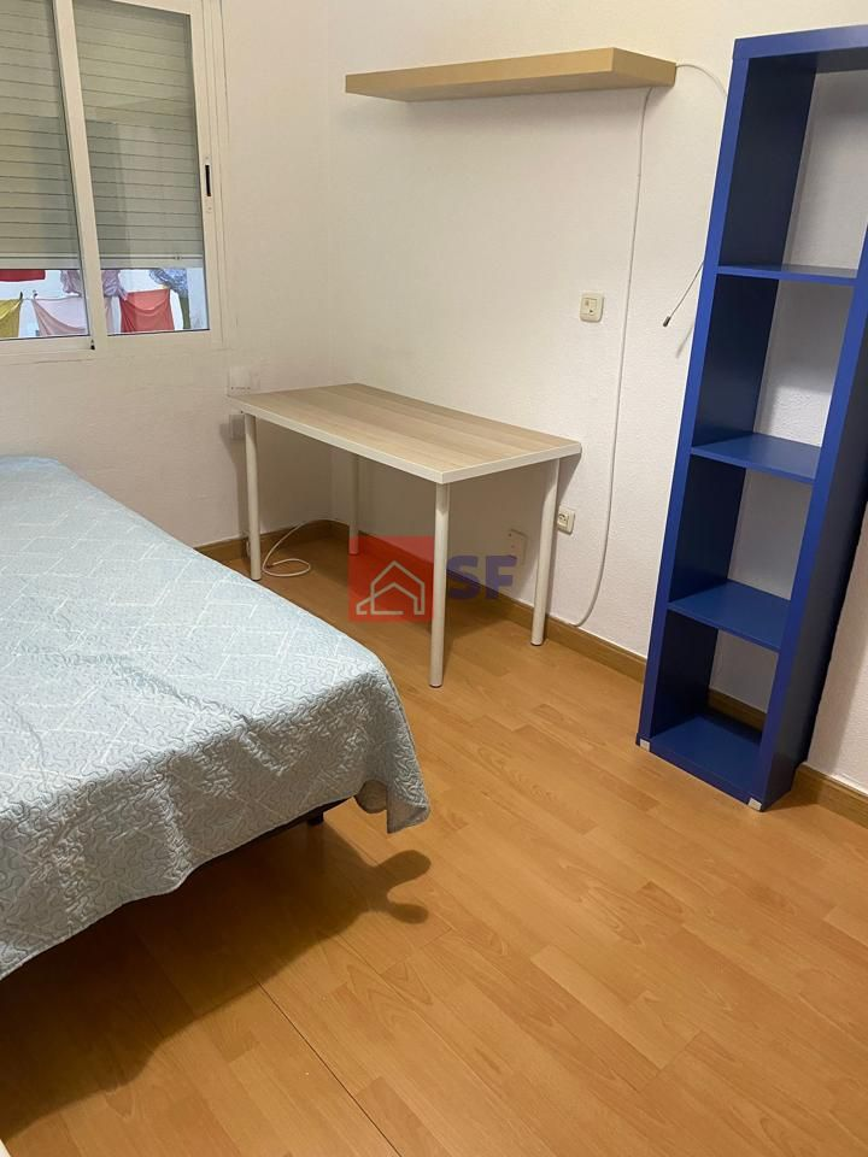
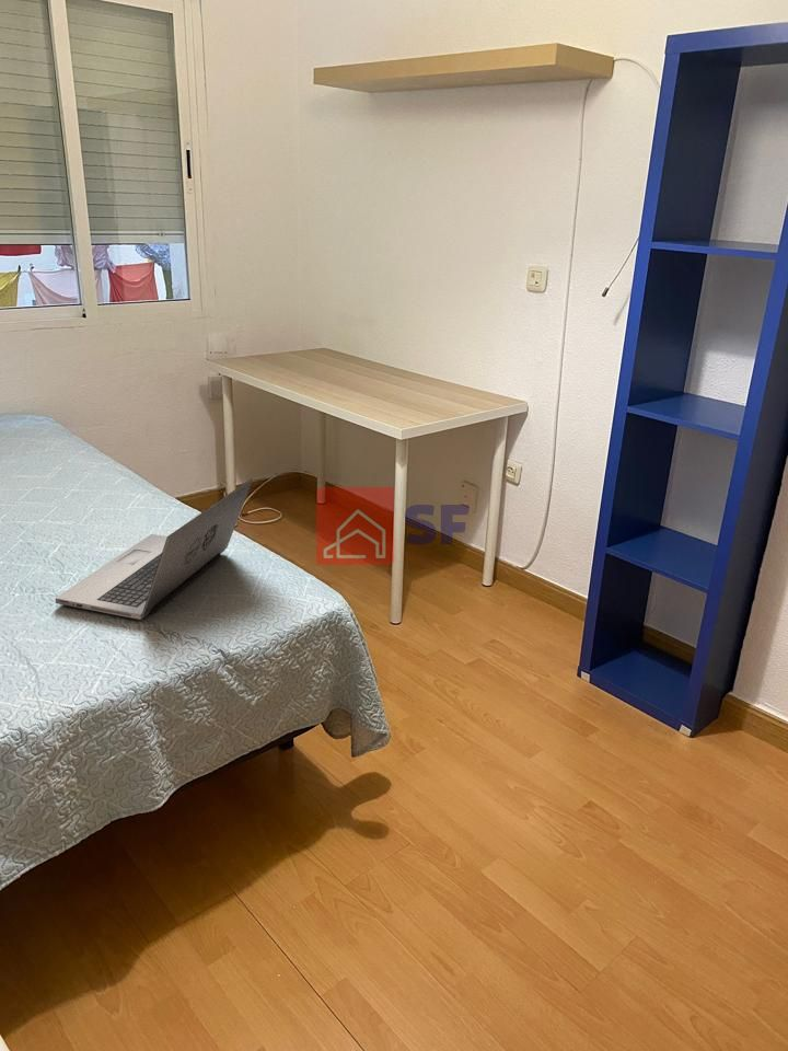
+ laptop (159, 539)
